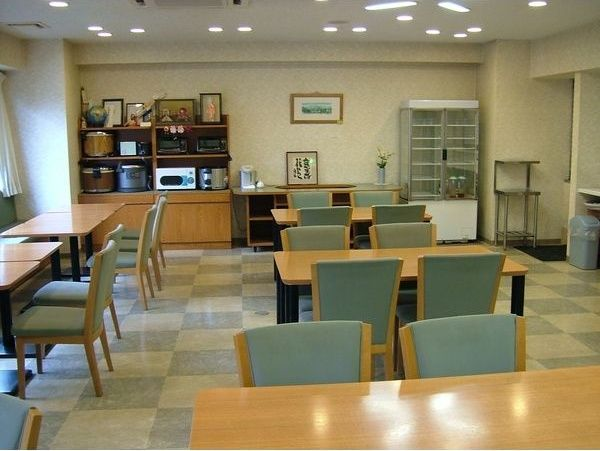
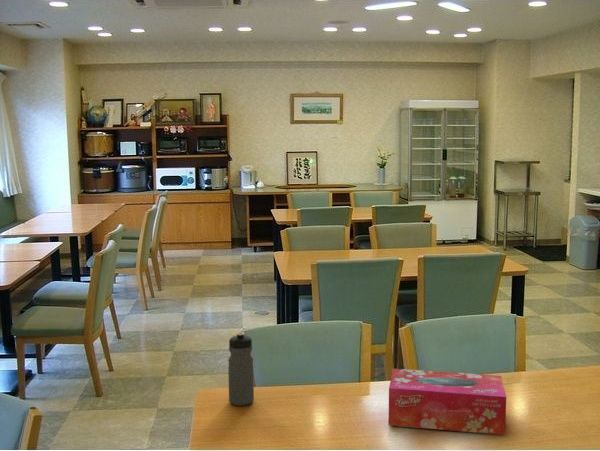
+ tissue box (445, 399)
+ water bottle (240, 367)
